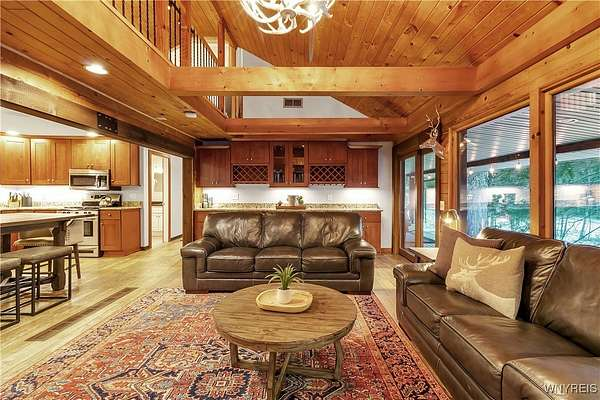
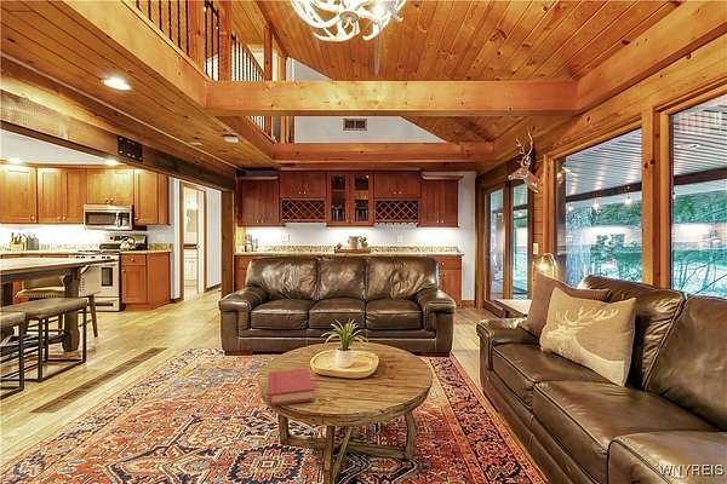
+ hardback book (290, 385)
